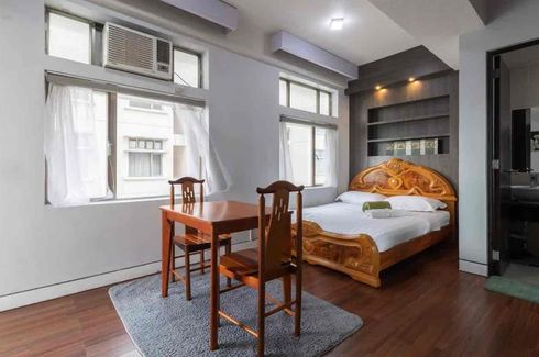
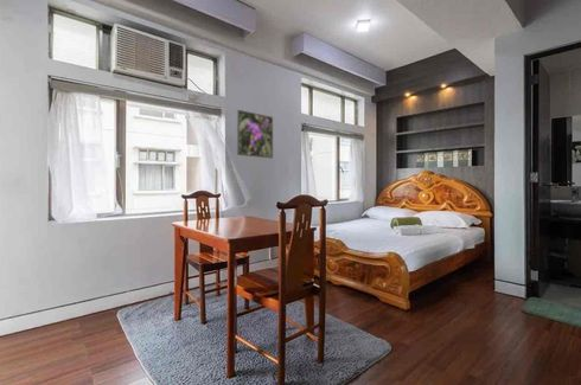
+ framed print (255, 135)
